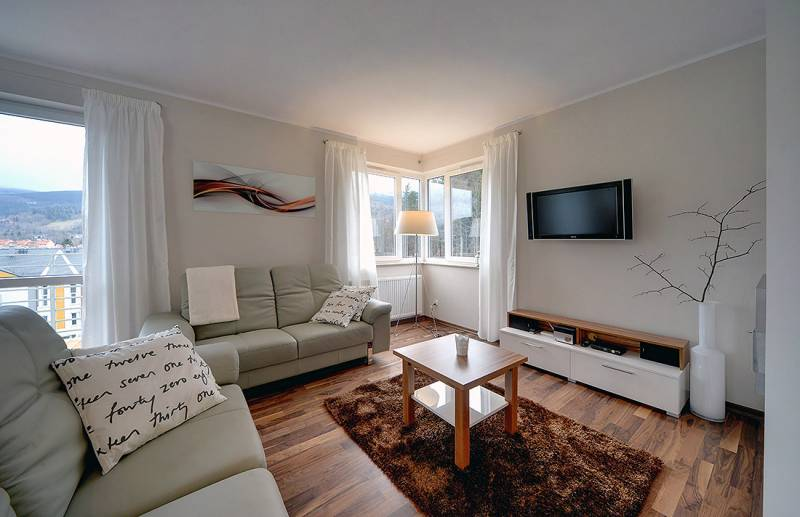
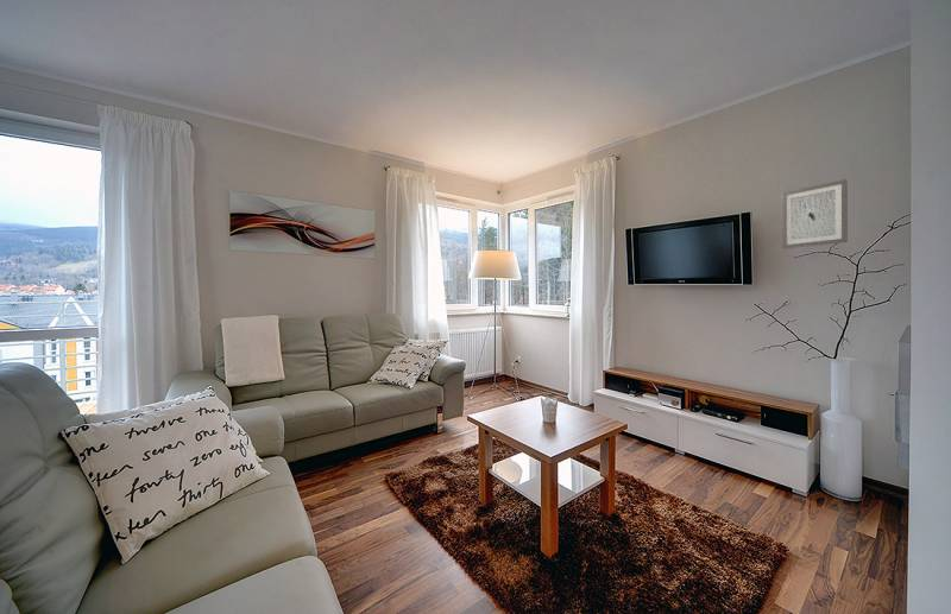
+ wall art (812, 215)
